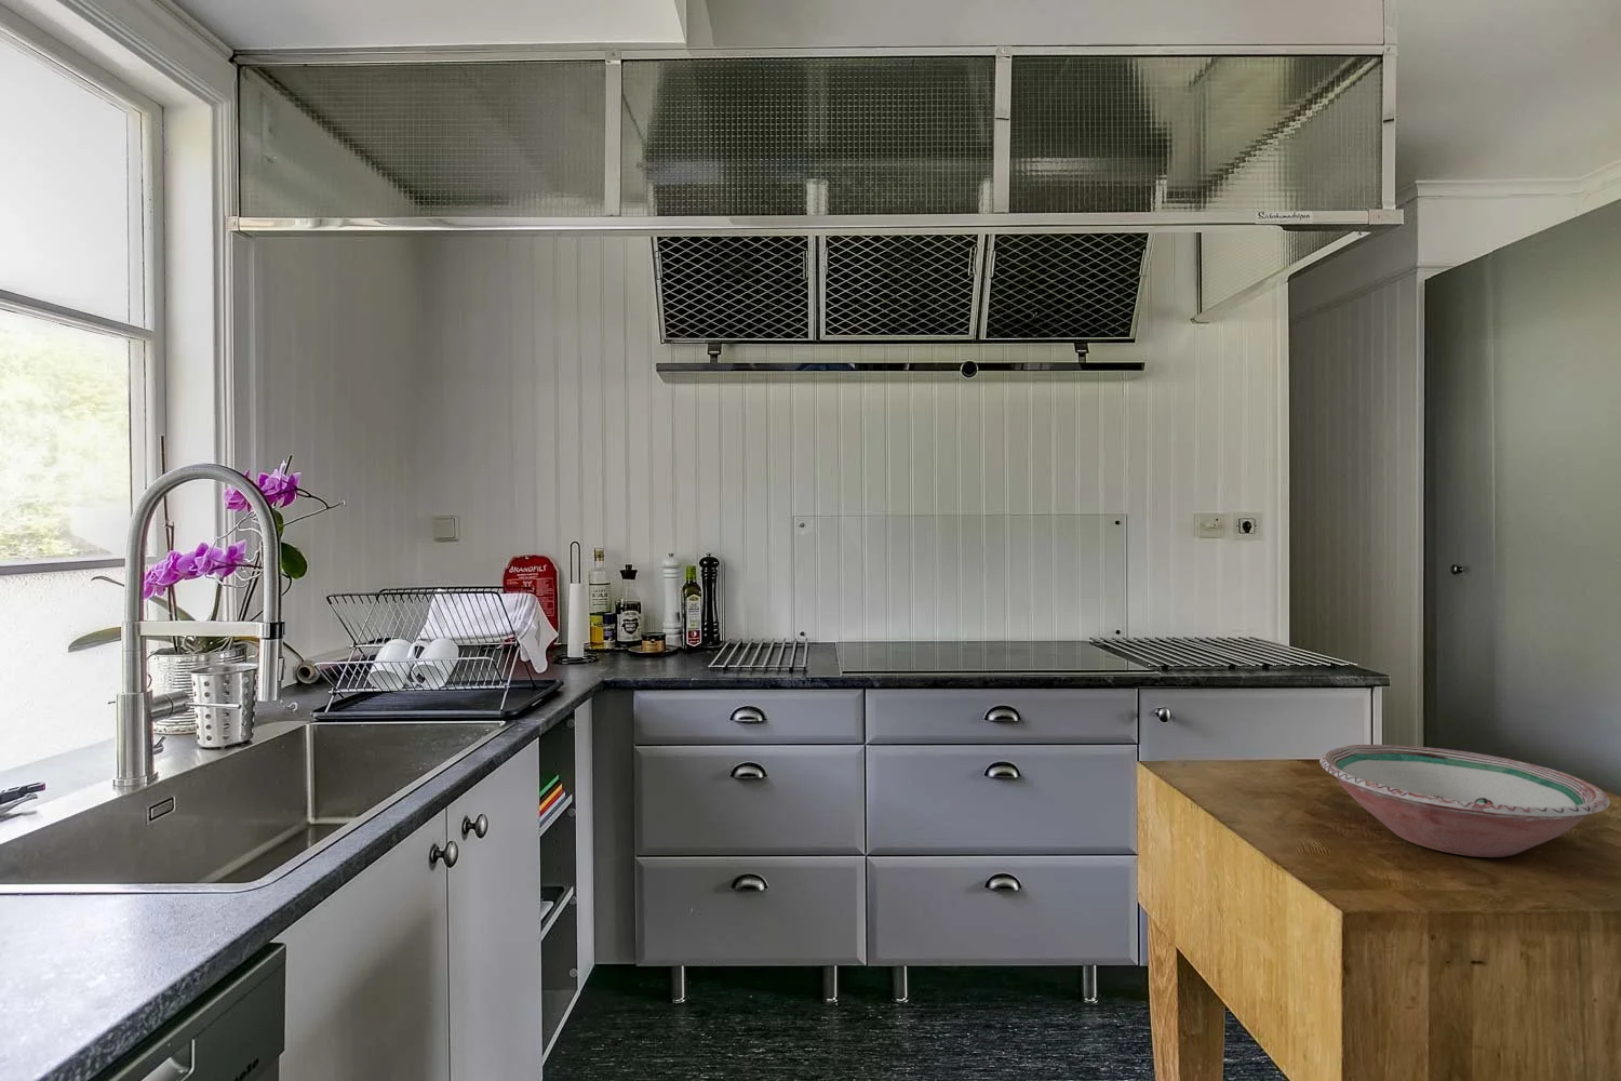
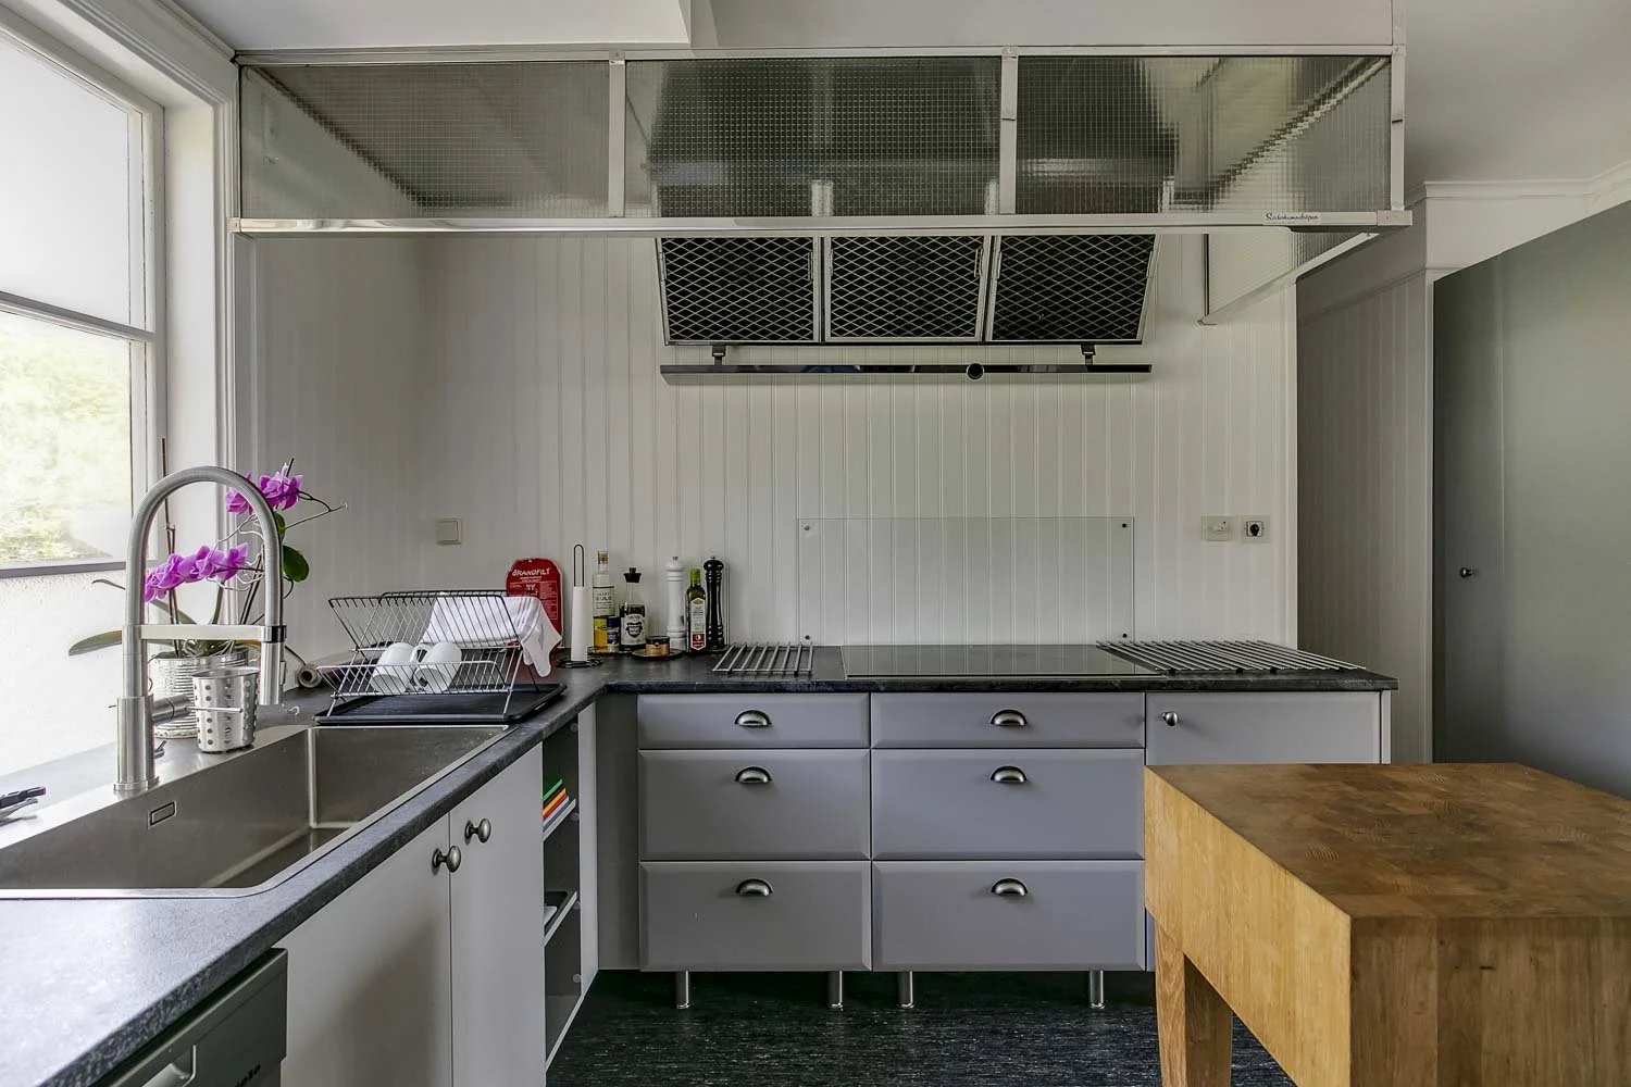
- bowl (1452, 805)
